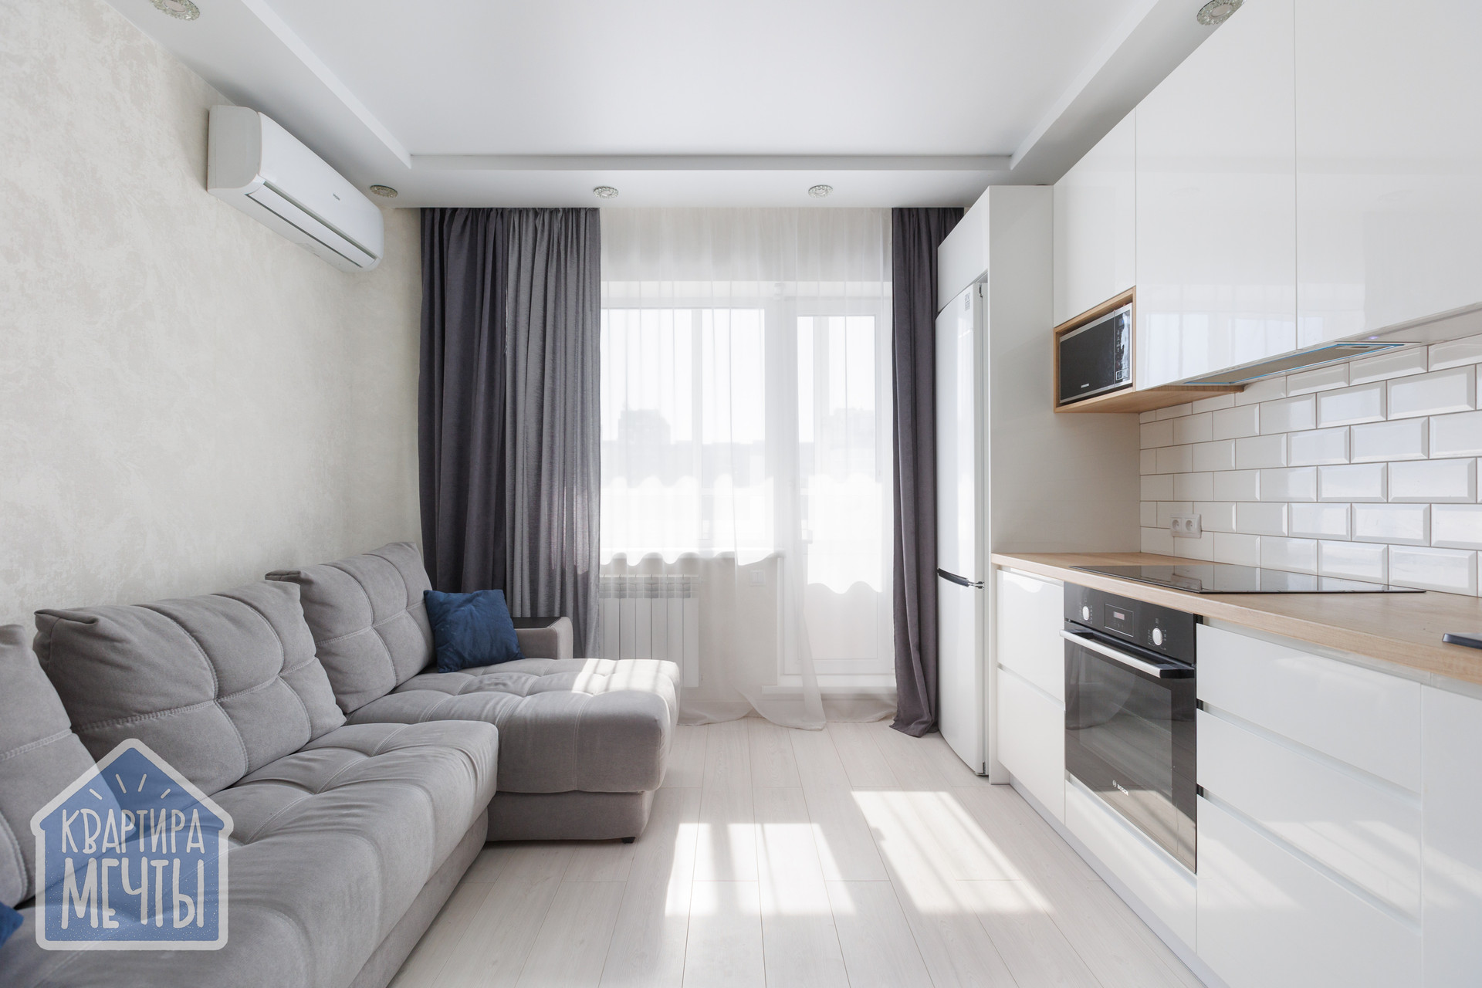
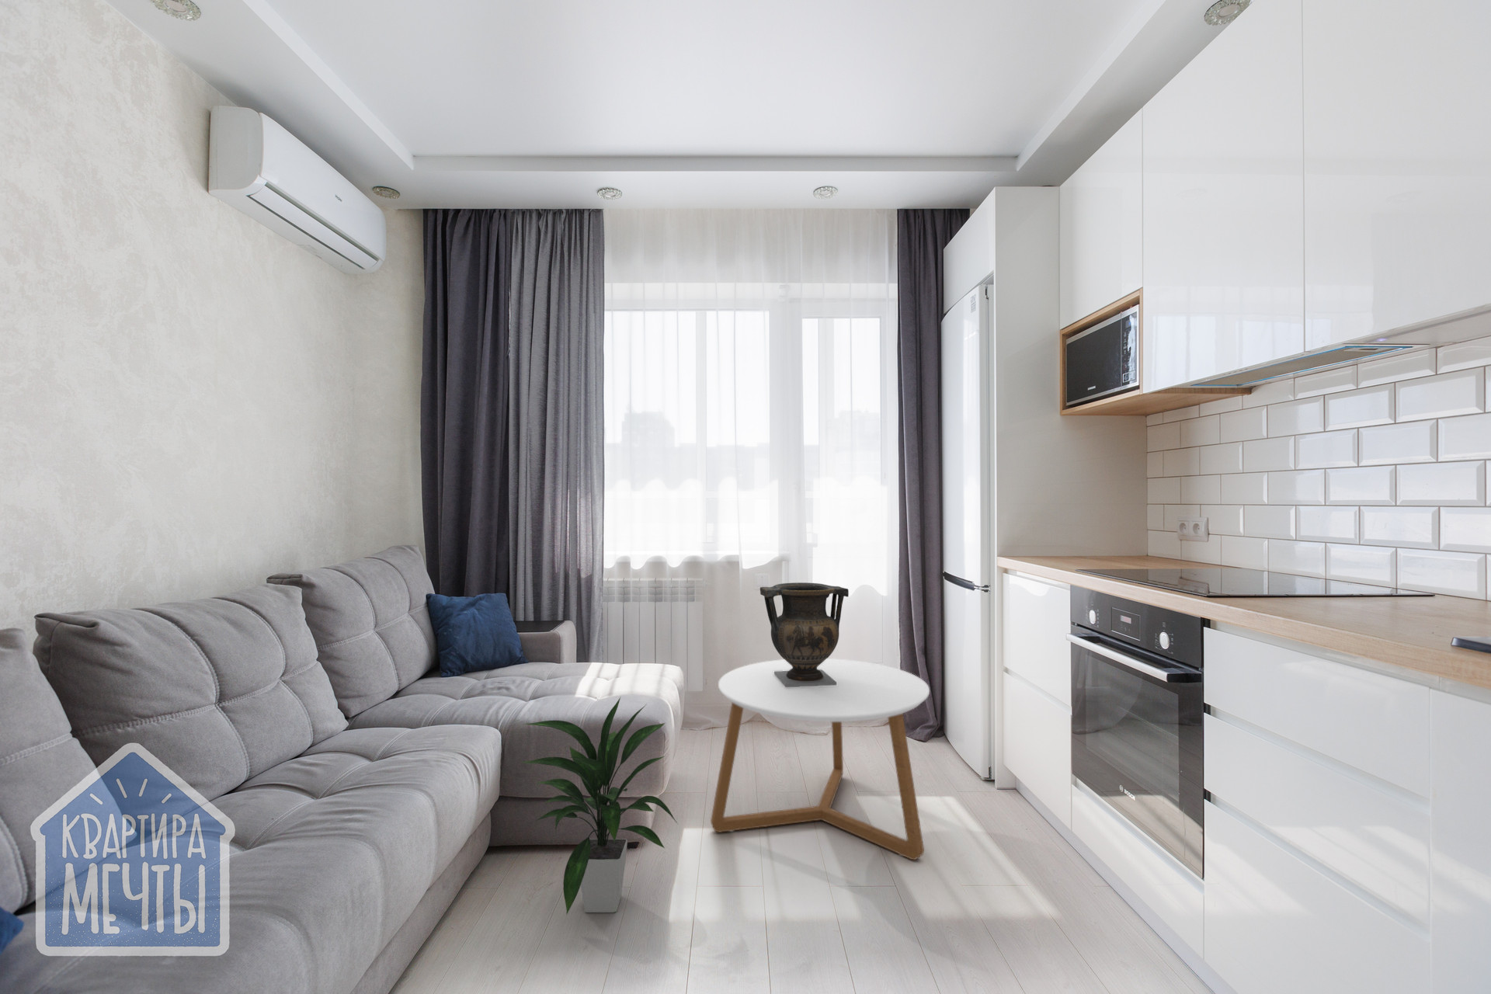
+ vase (803, 632)
+ indoor plant (597, 803)
+ coffee table (832, 750)
